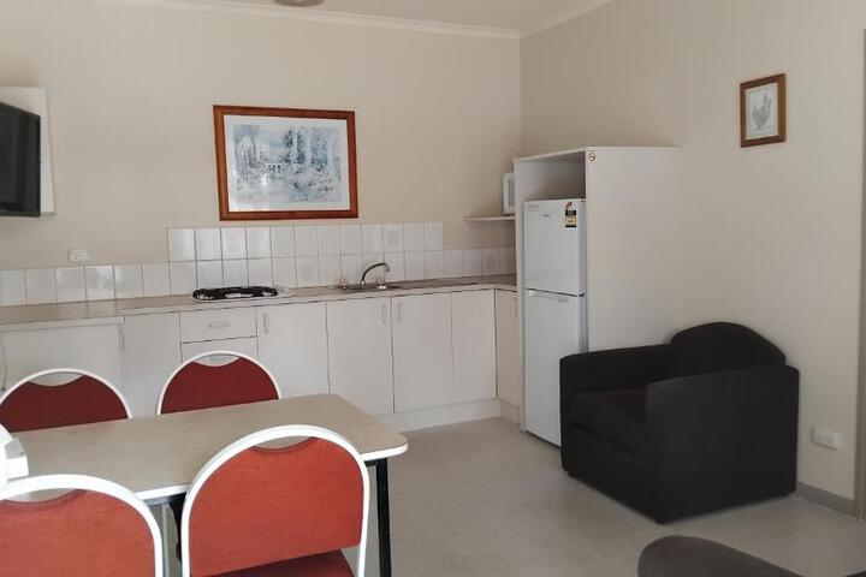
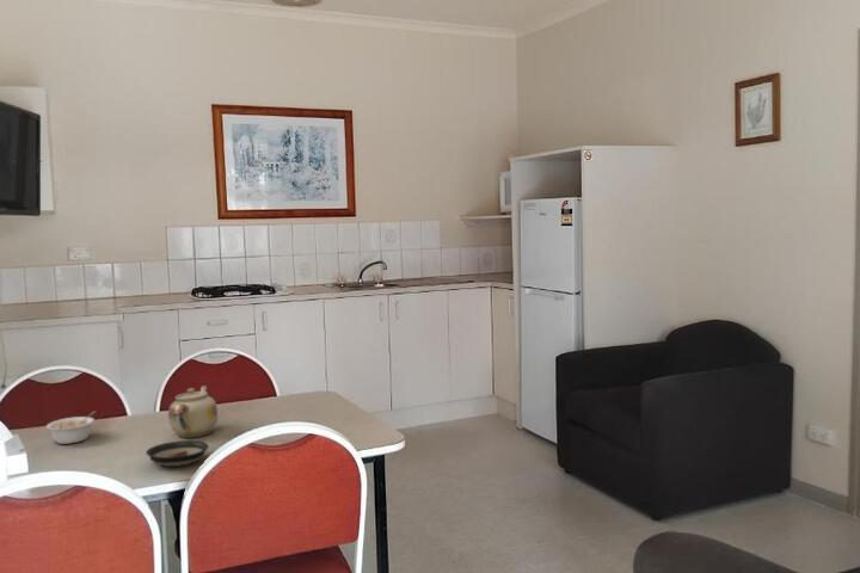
+ teapot (192, 409)
+ saucer (178, 455)
+ legume (70, 429)
